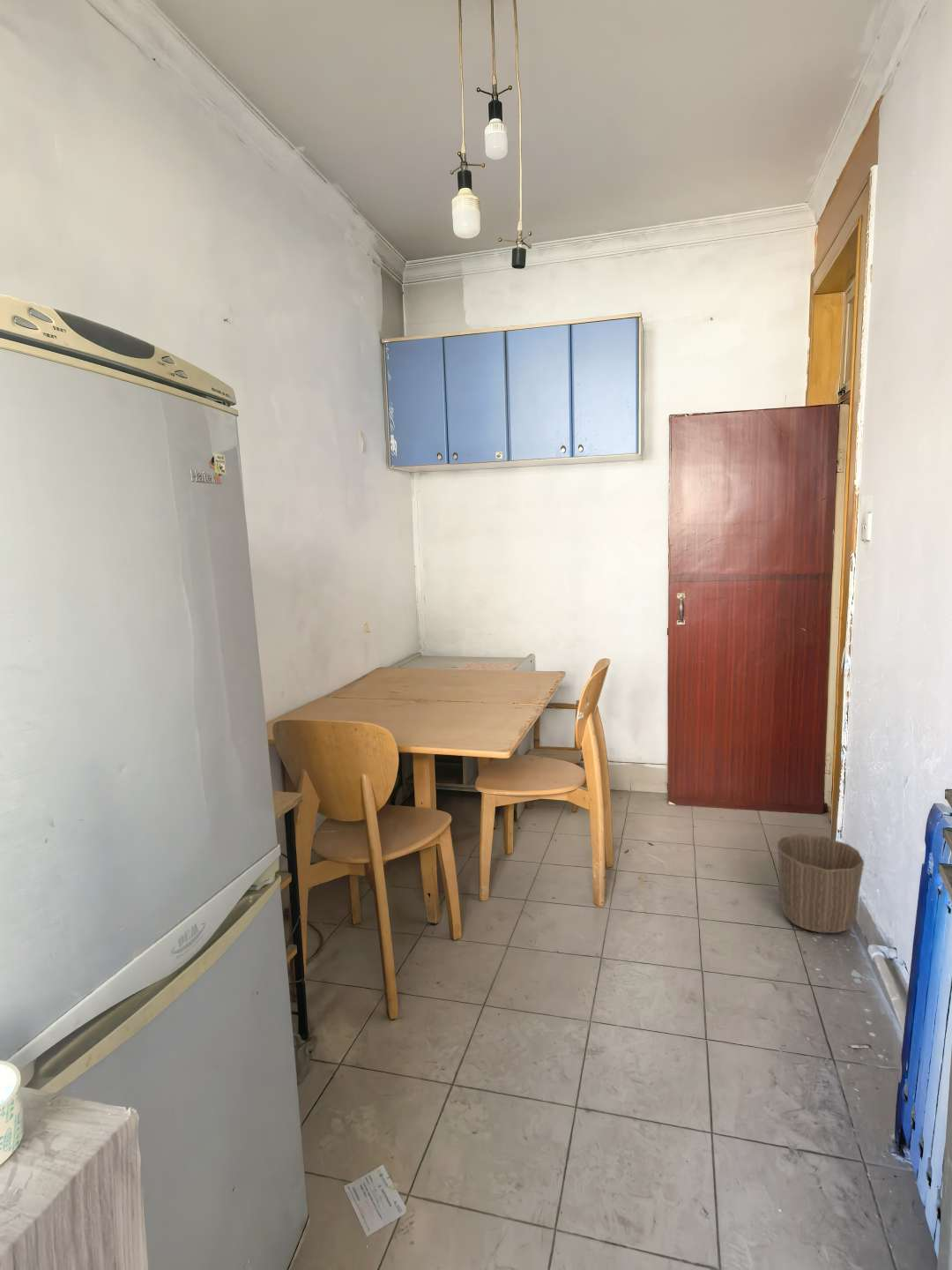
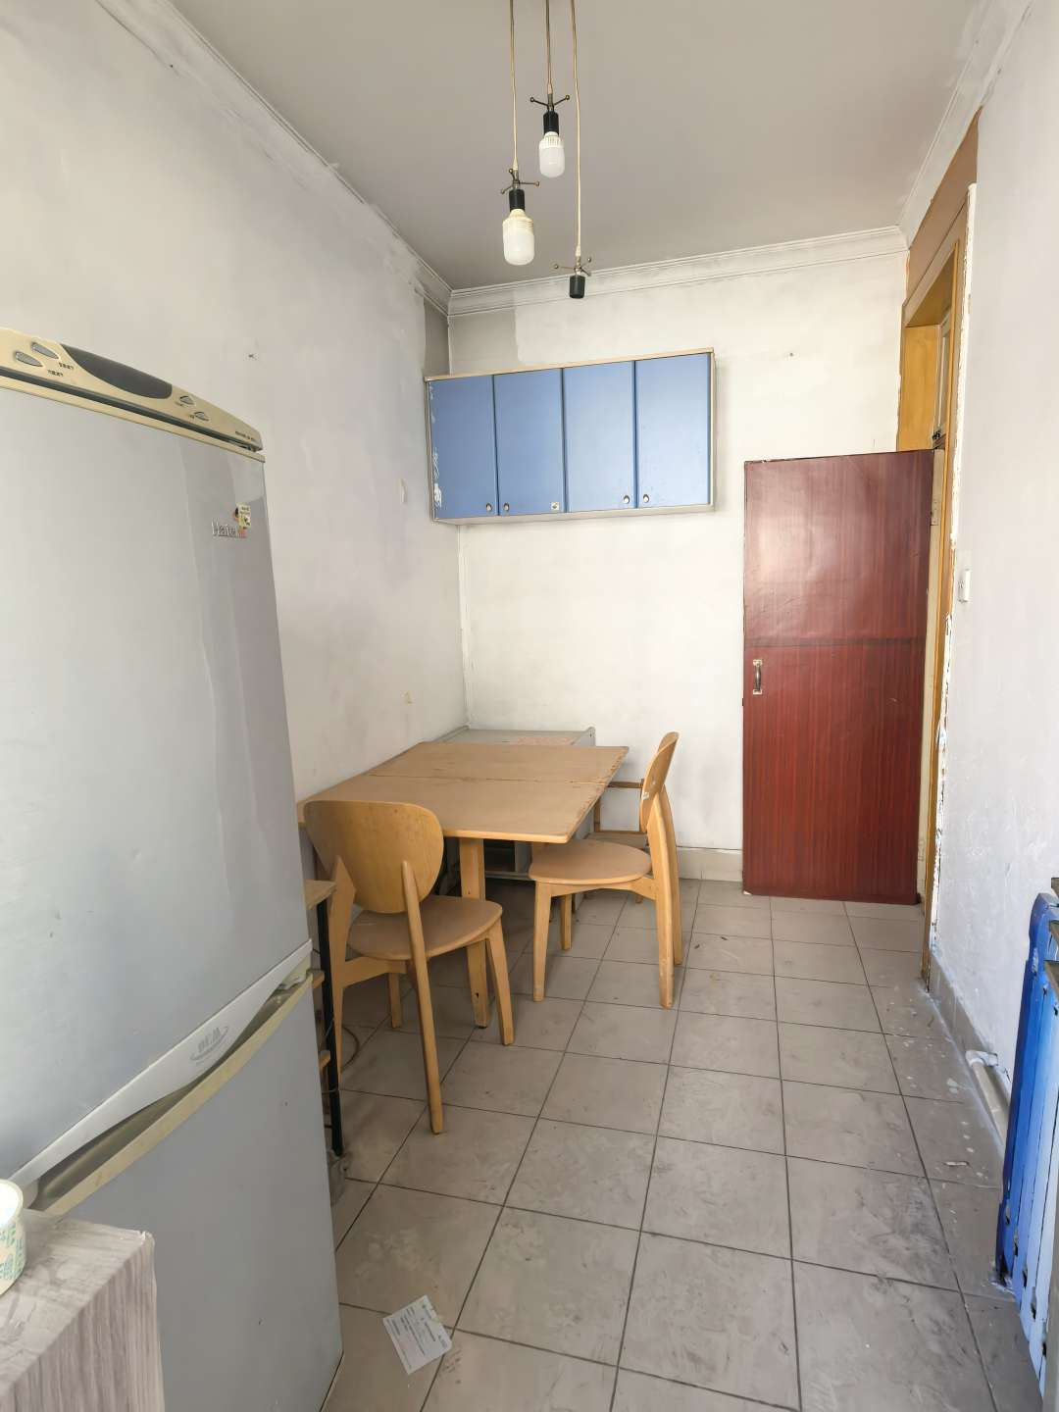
- waste basket (818, 885)
